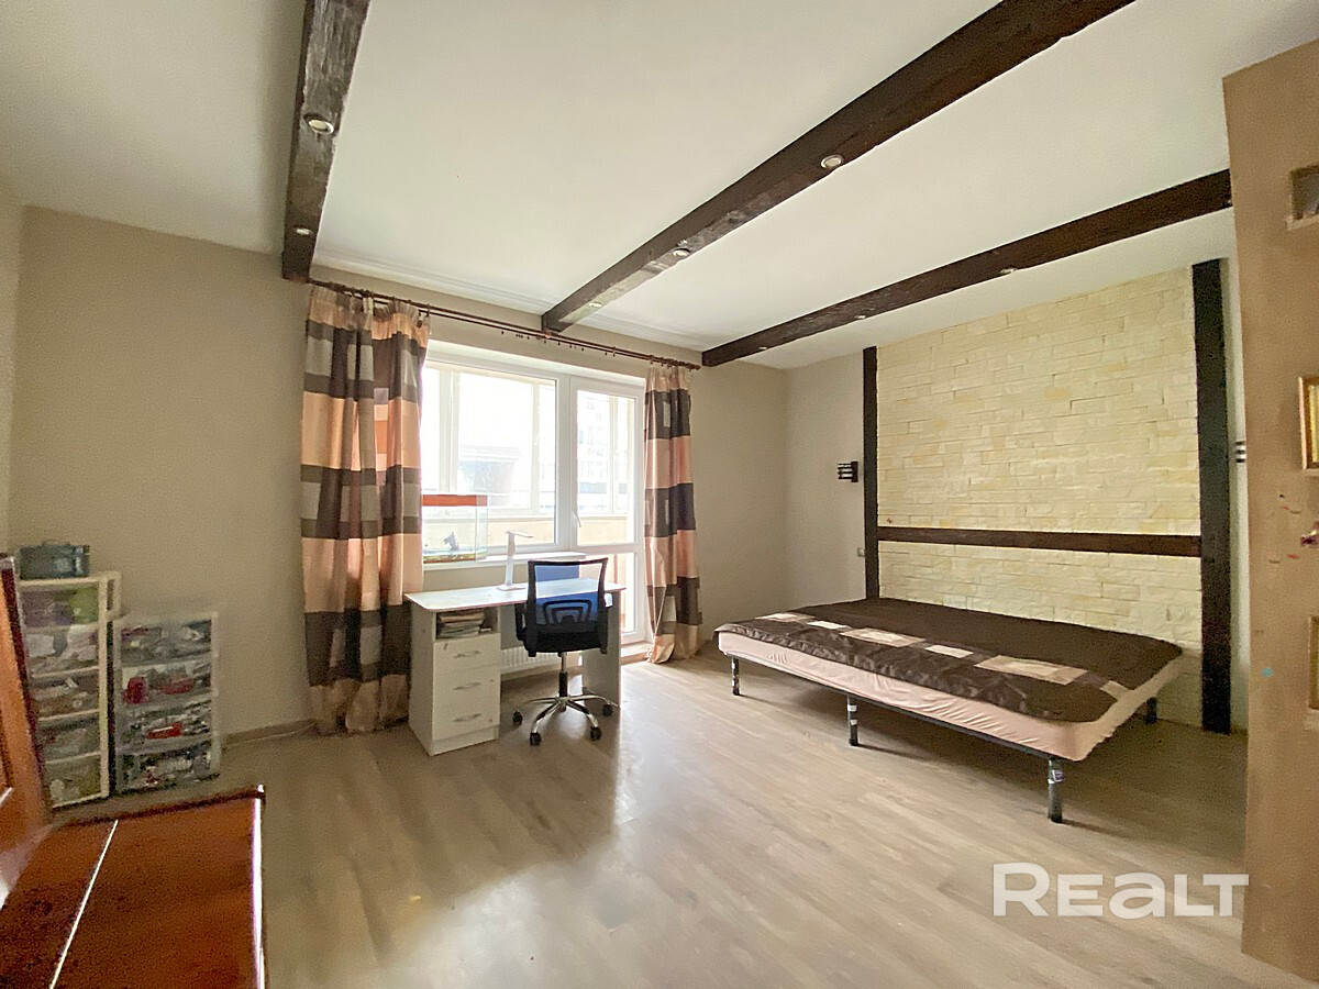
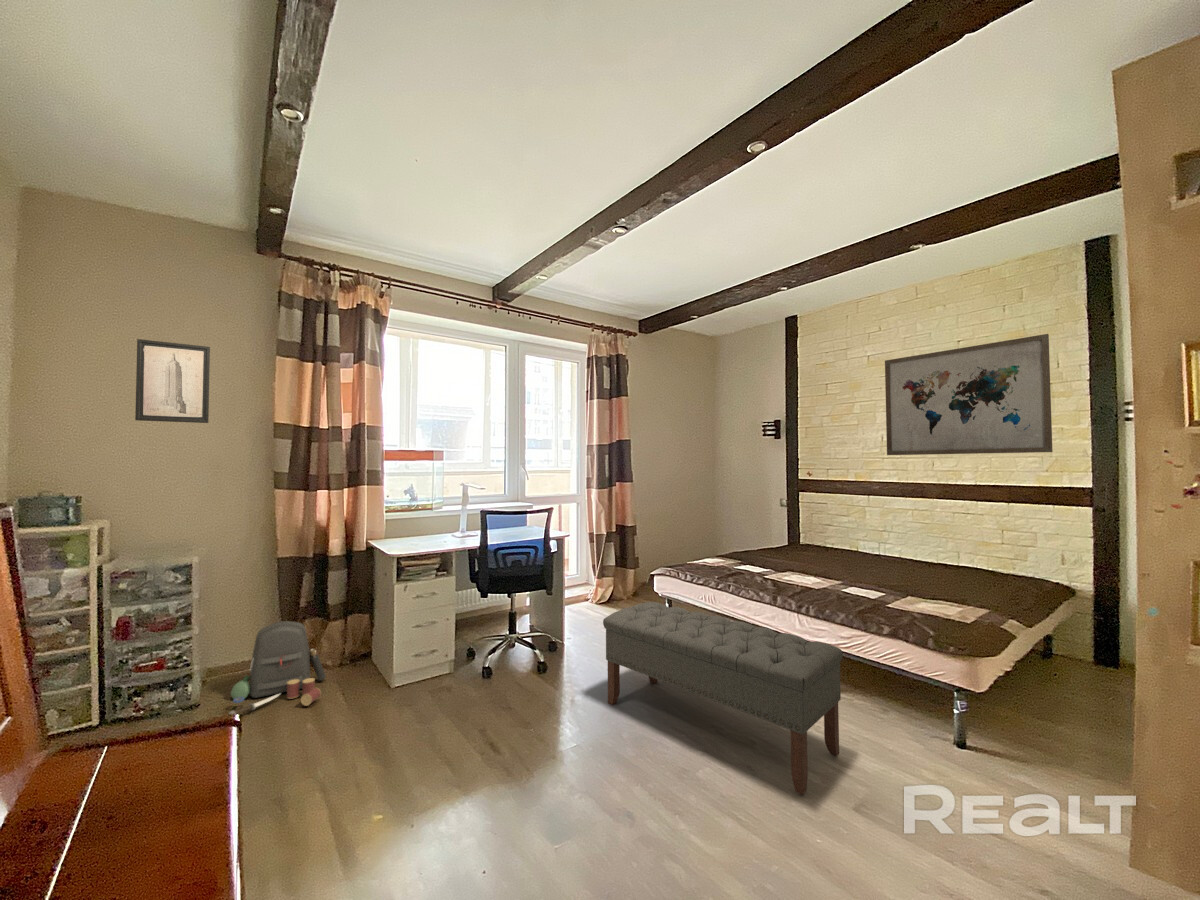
+ wall art (959, 401)
+ bench (711, 676)
+ backpack (280, 659)
+ wall art (174, 382)
